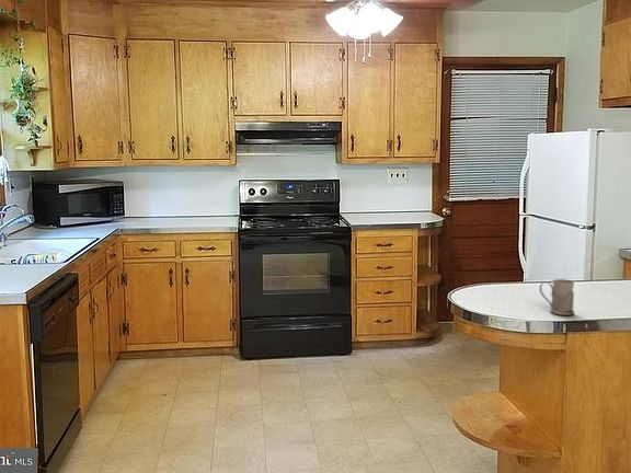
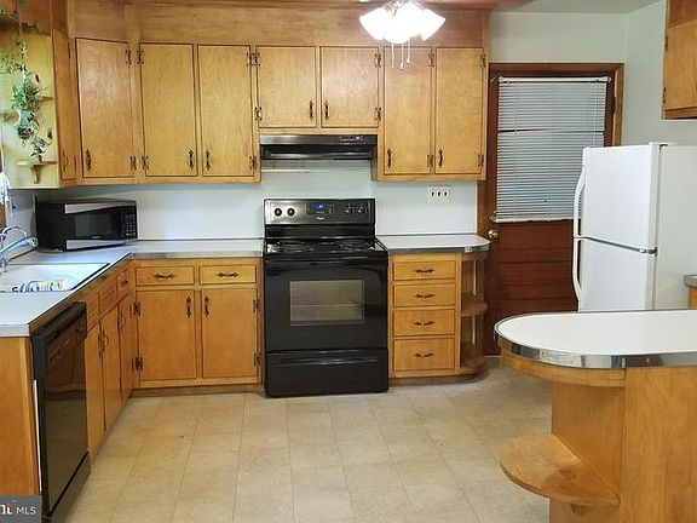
- mug (557, 296)
